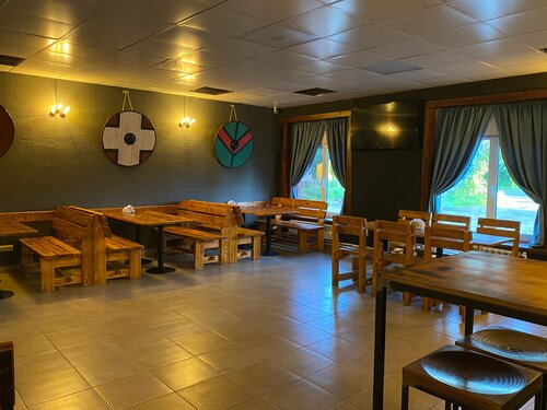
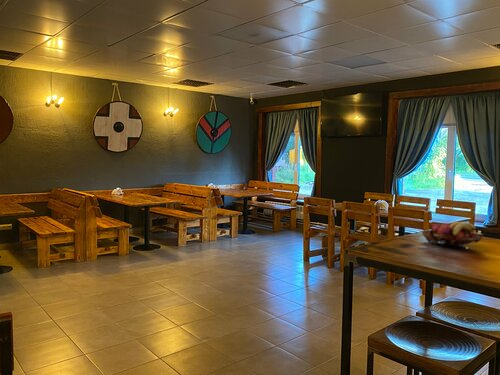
+ fruit basket (452, 233)
